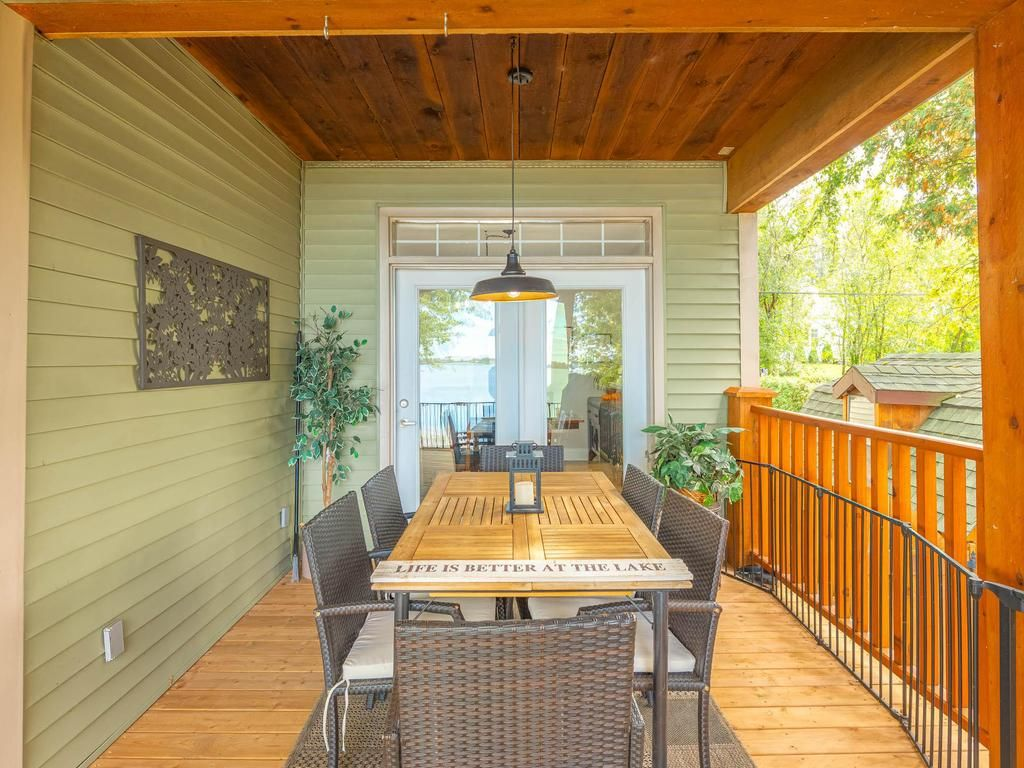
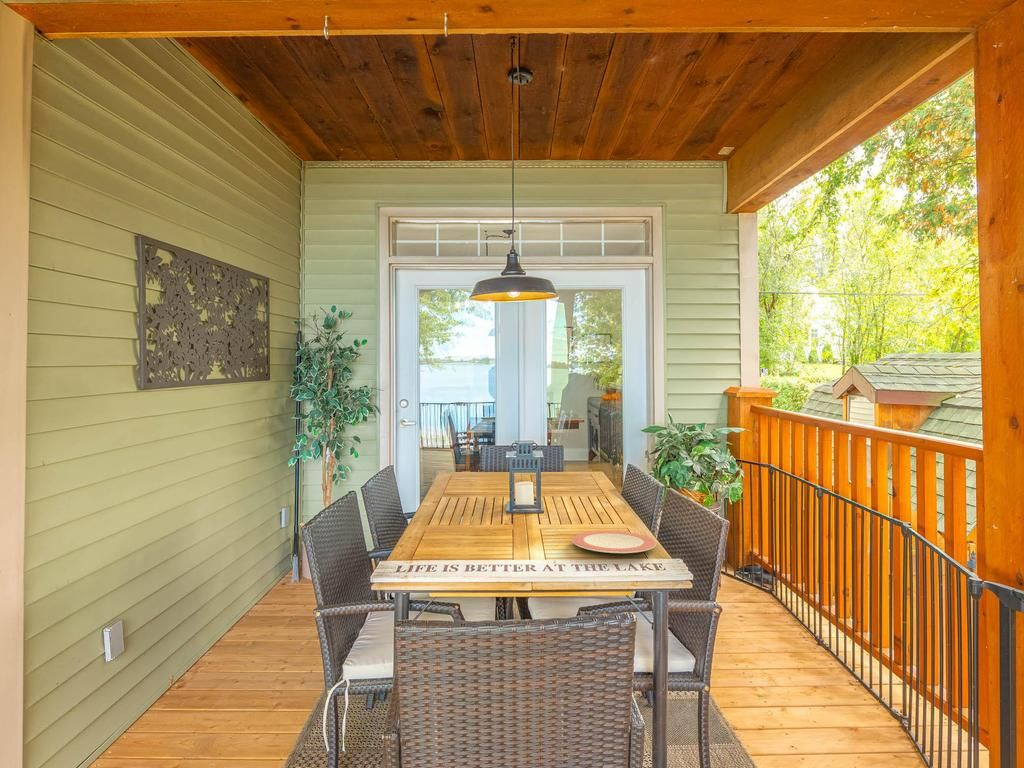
+ plate (613, 543)
